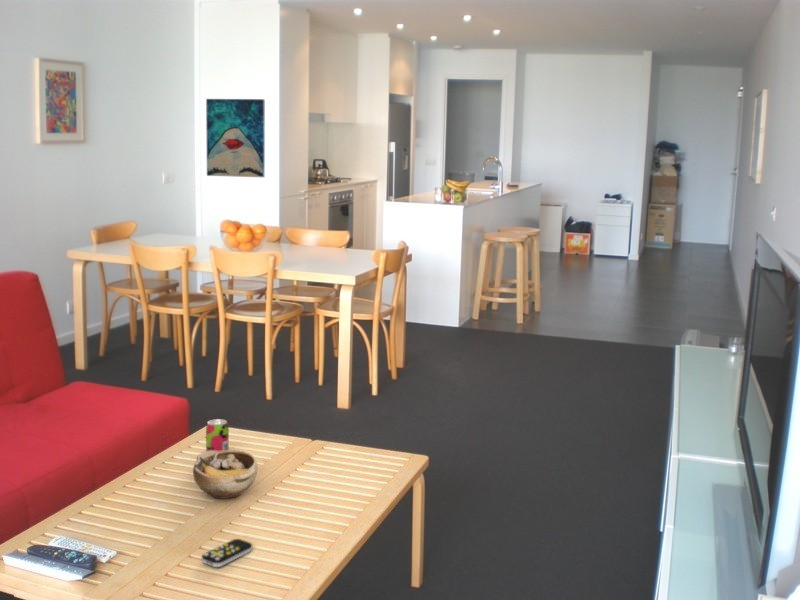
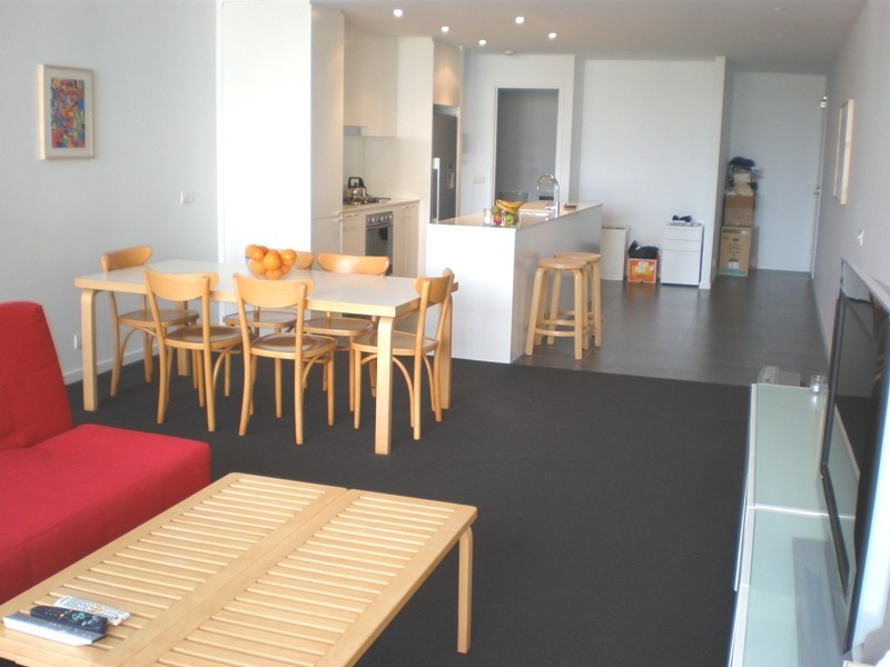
- remote control (227, 552)
- wall art (235, 138)
- beverage can (217, 440)
- bowl (226, 474)
